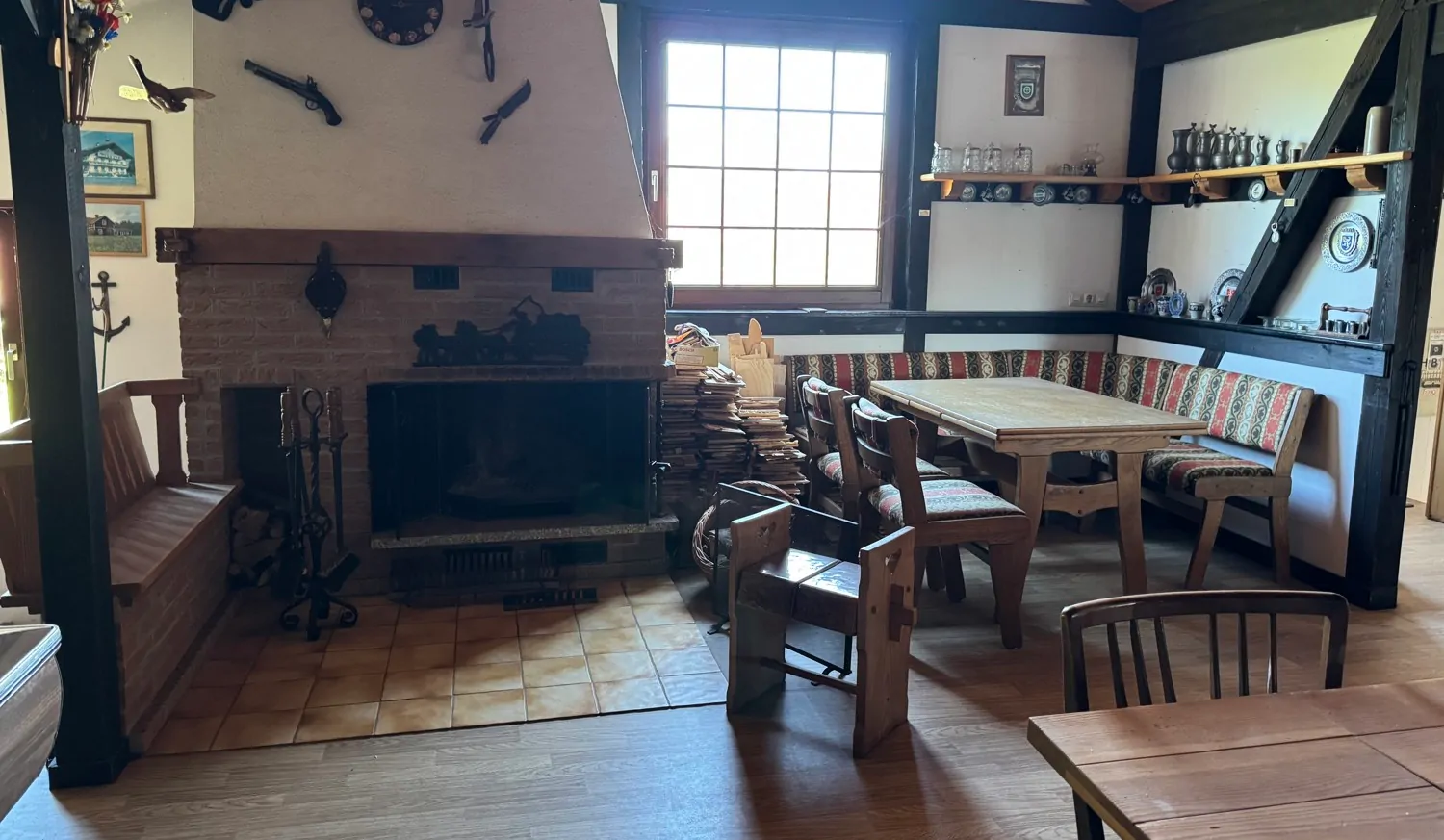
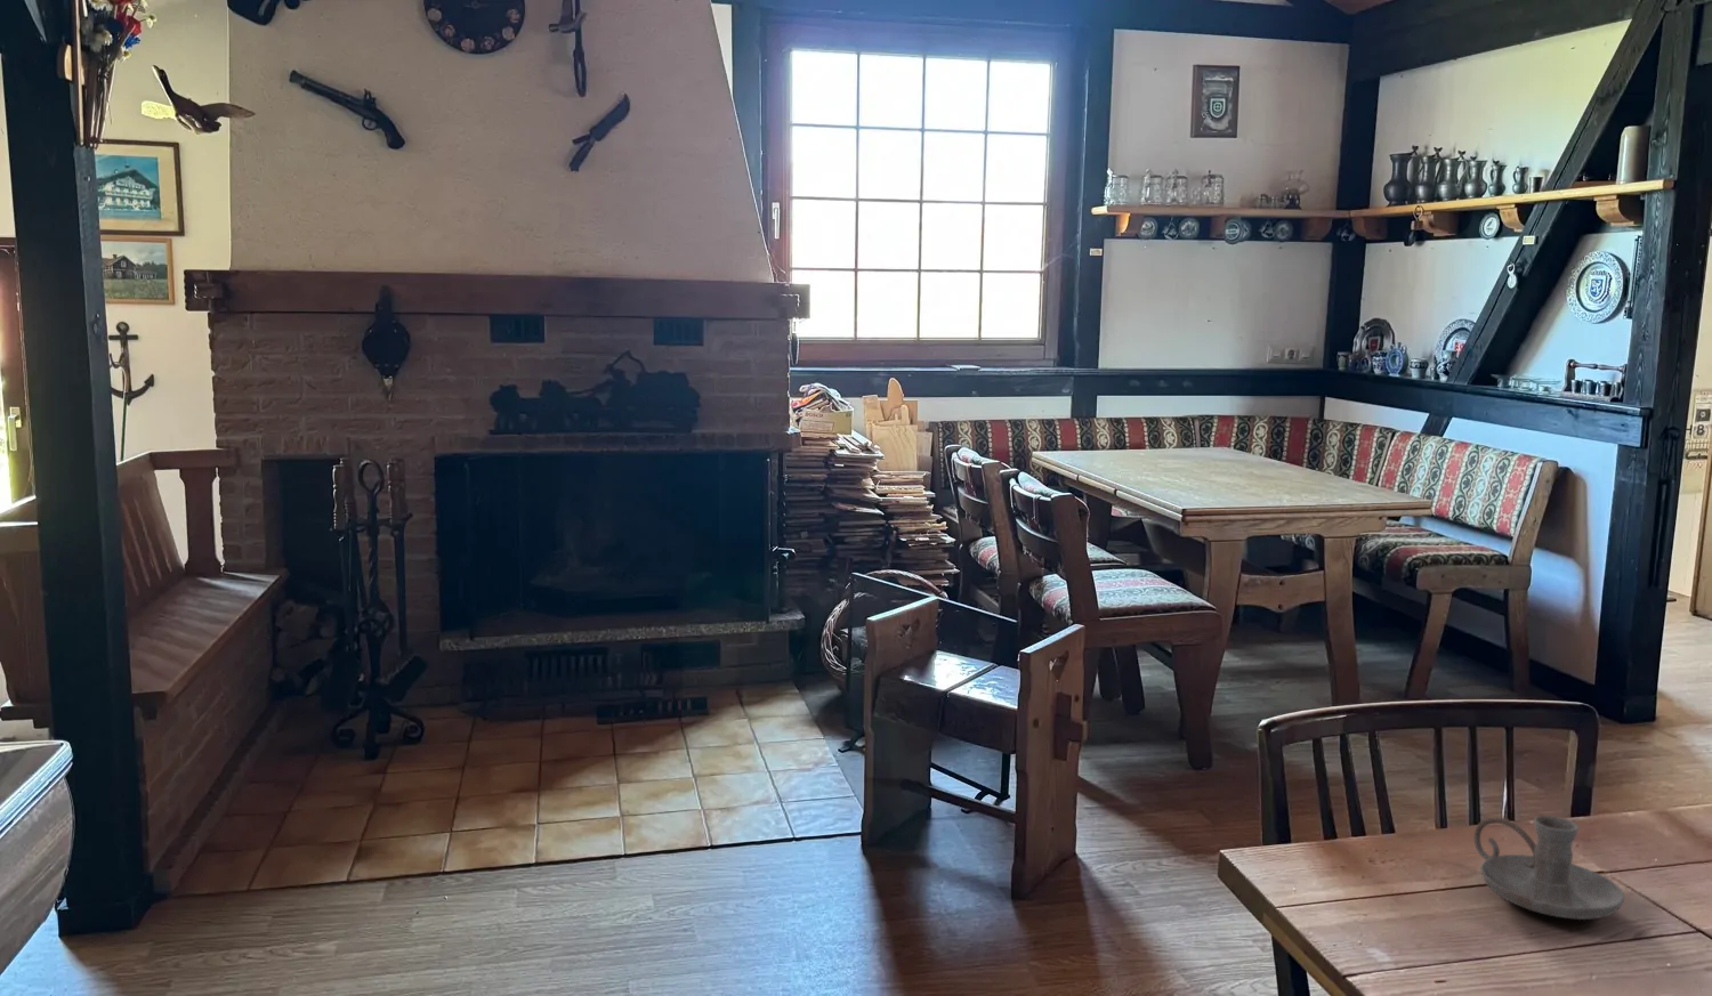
+ candle holder (1539, 856)
